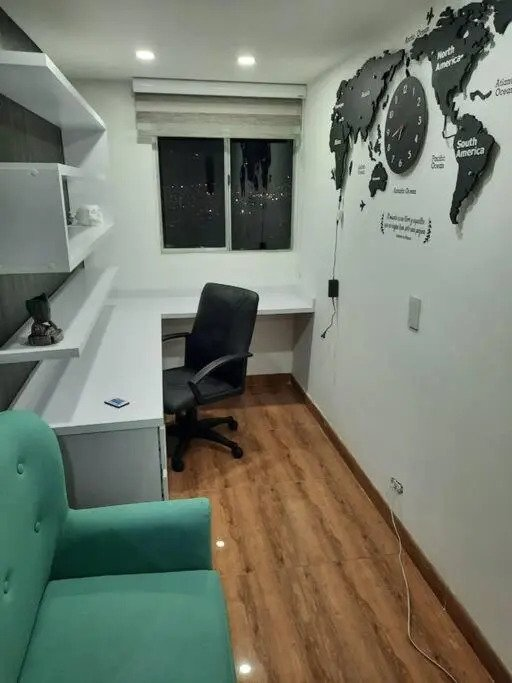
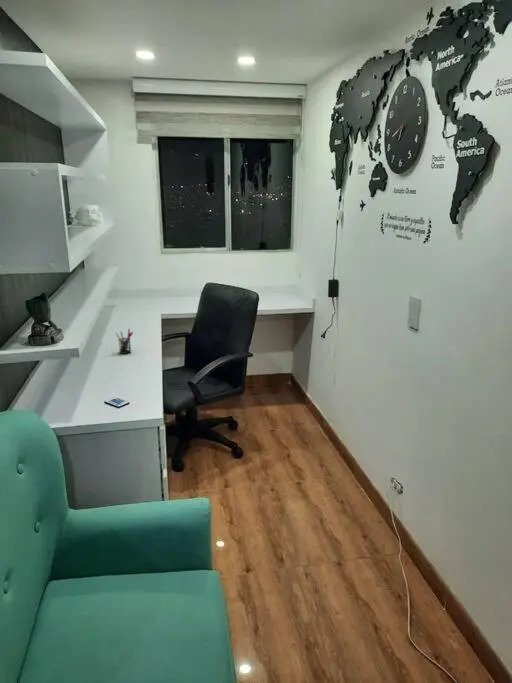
+ pen holder (125, 340)
